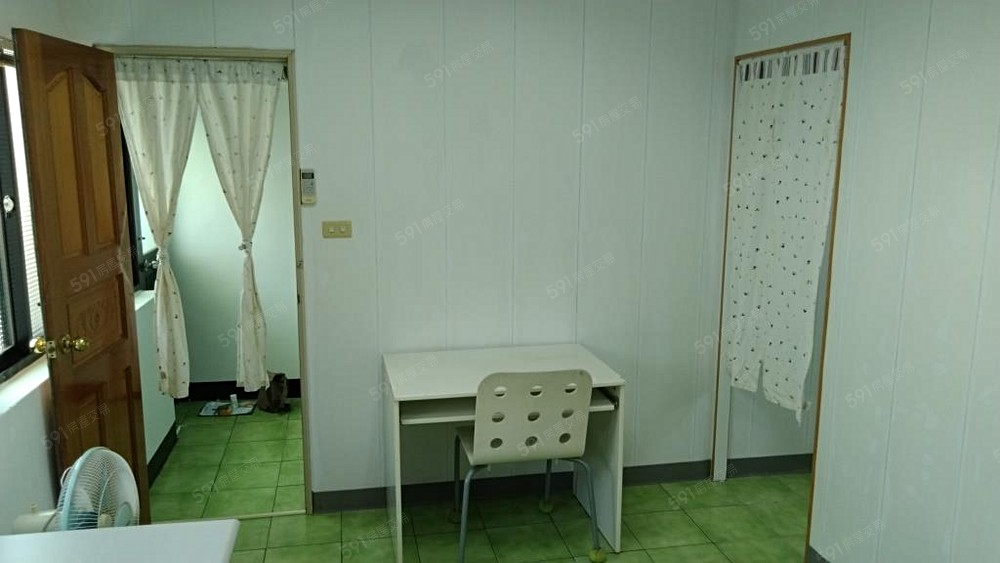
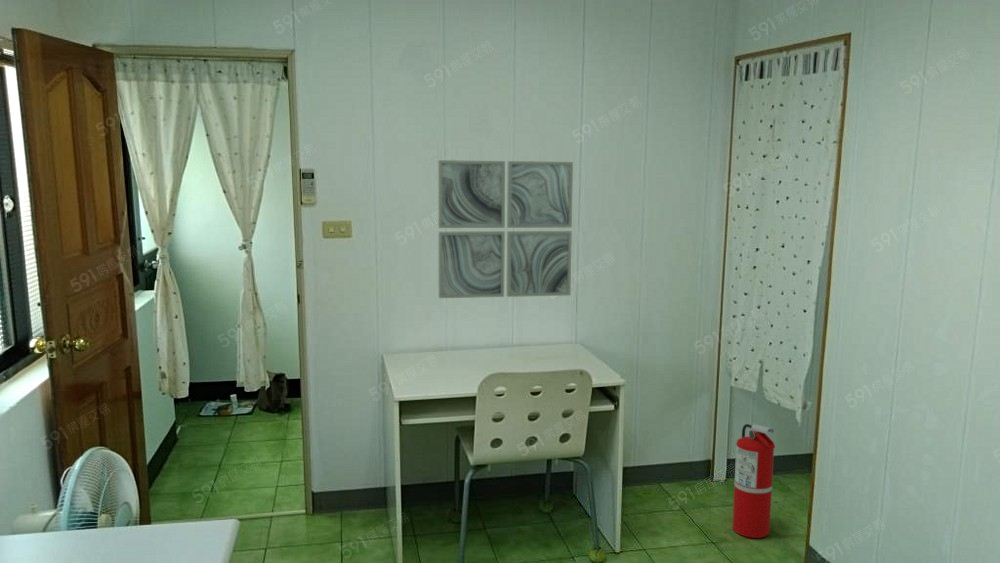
+ fire extinguisher (754, 476)
+ wall art (504, 227)
